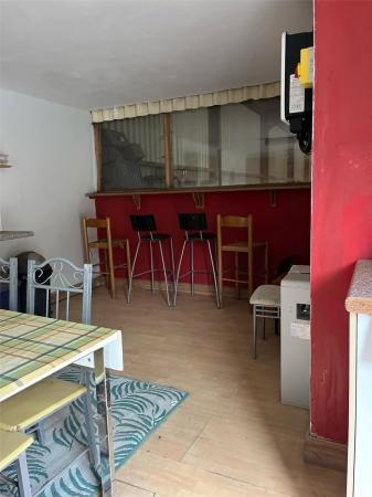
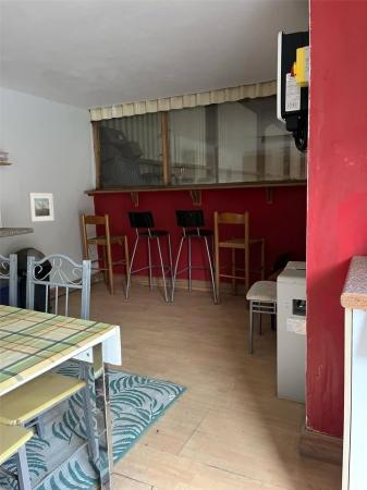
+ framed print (41, 207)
